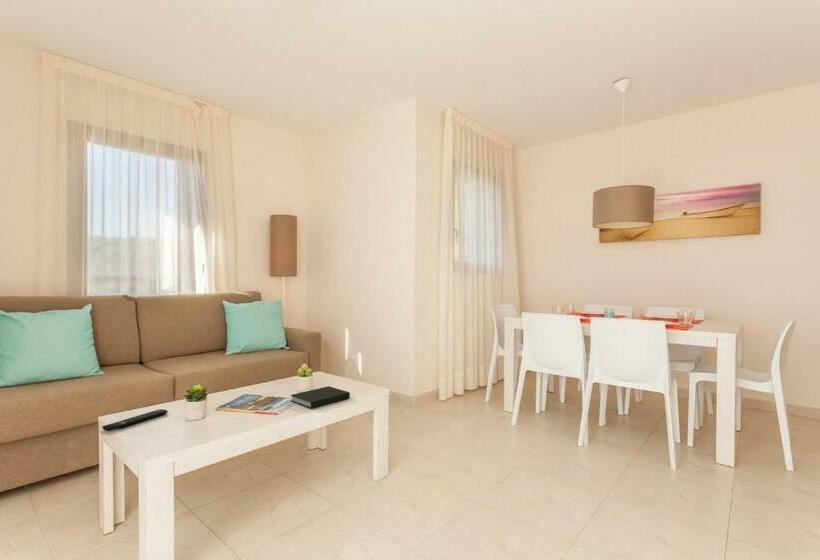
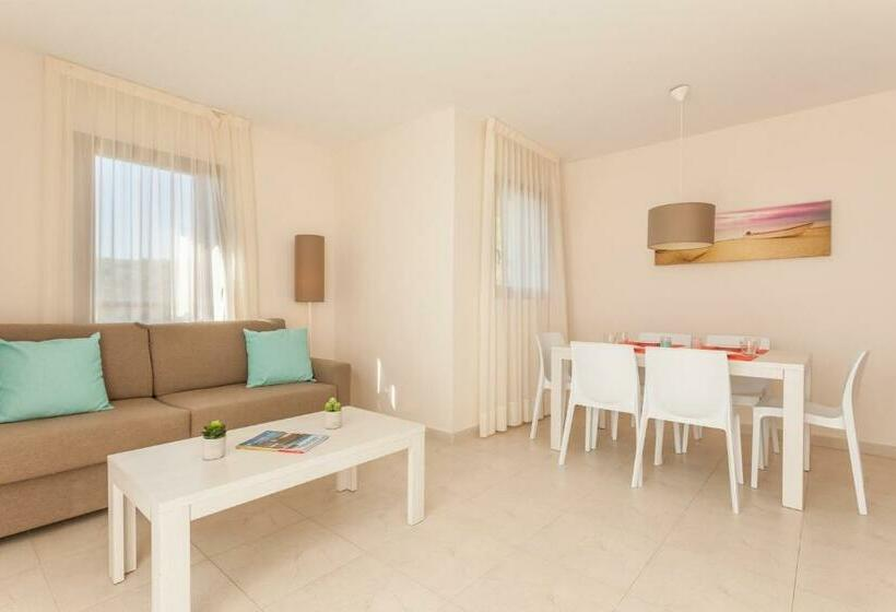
- remote control (137, 419)
- book (320, 396)
